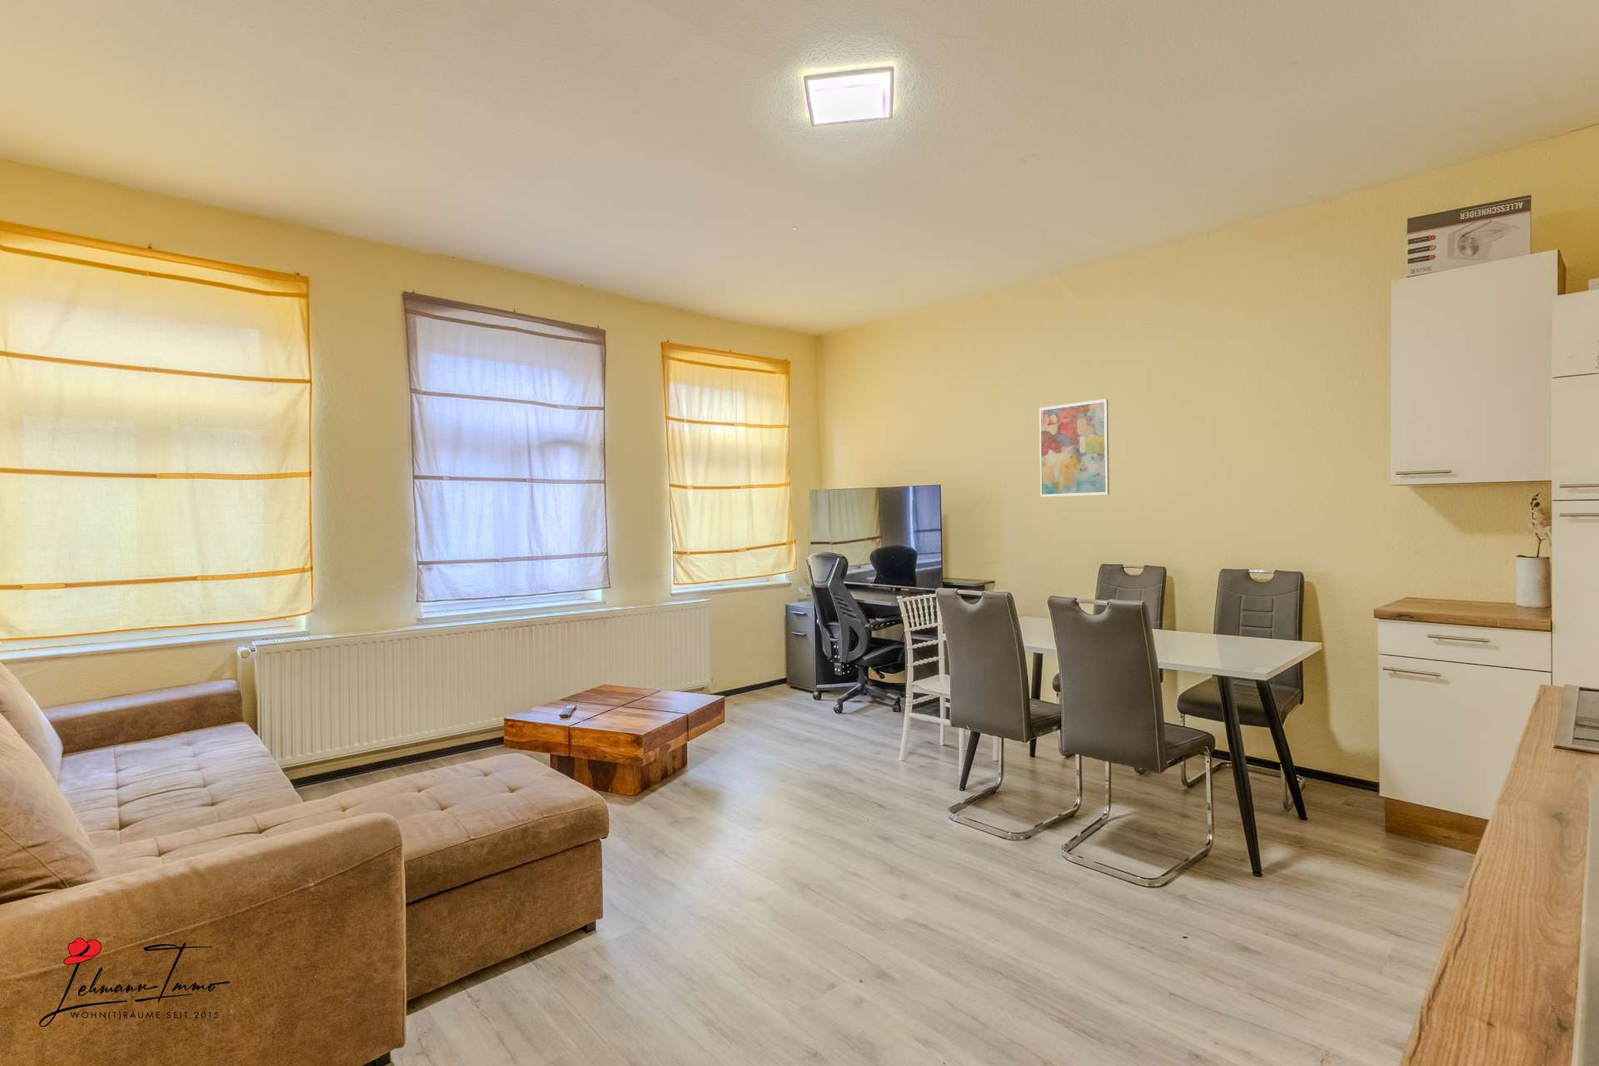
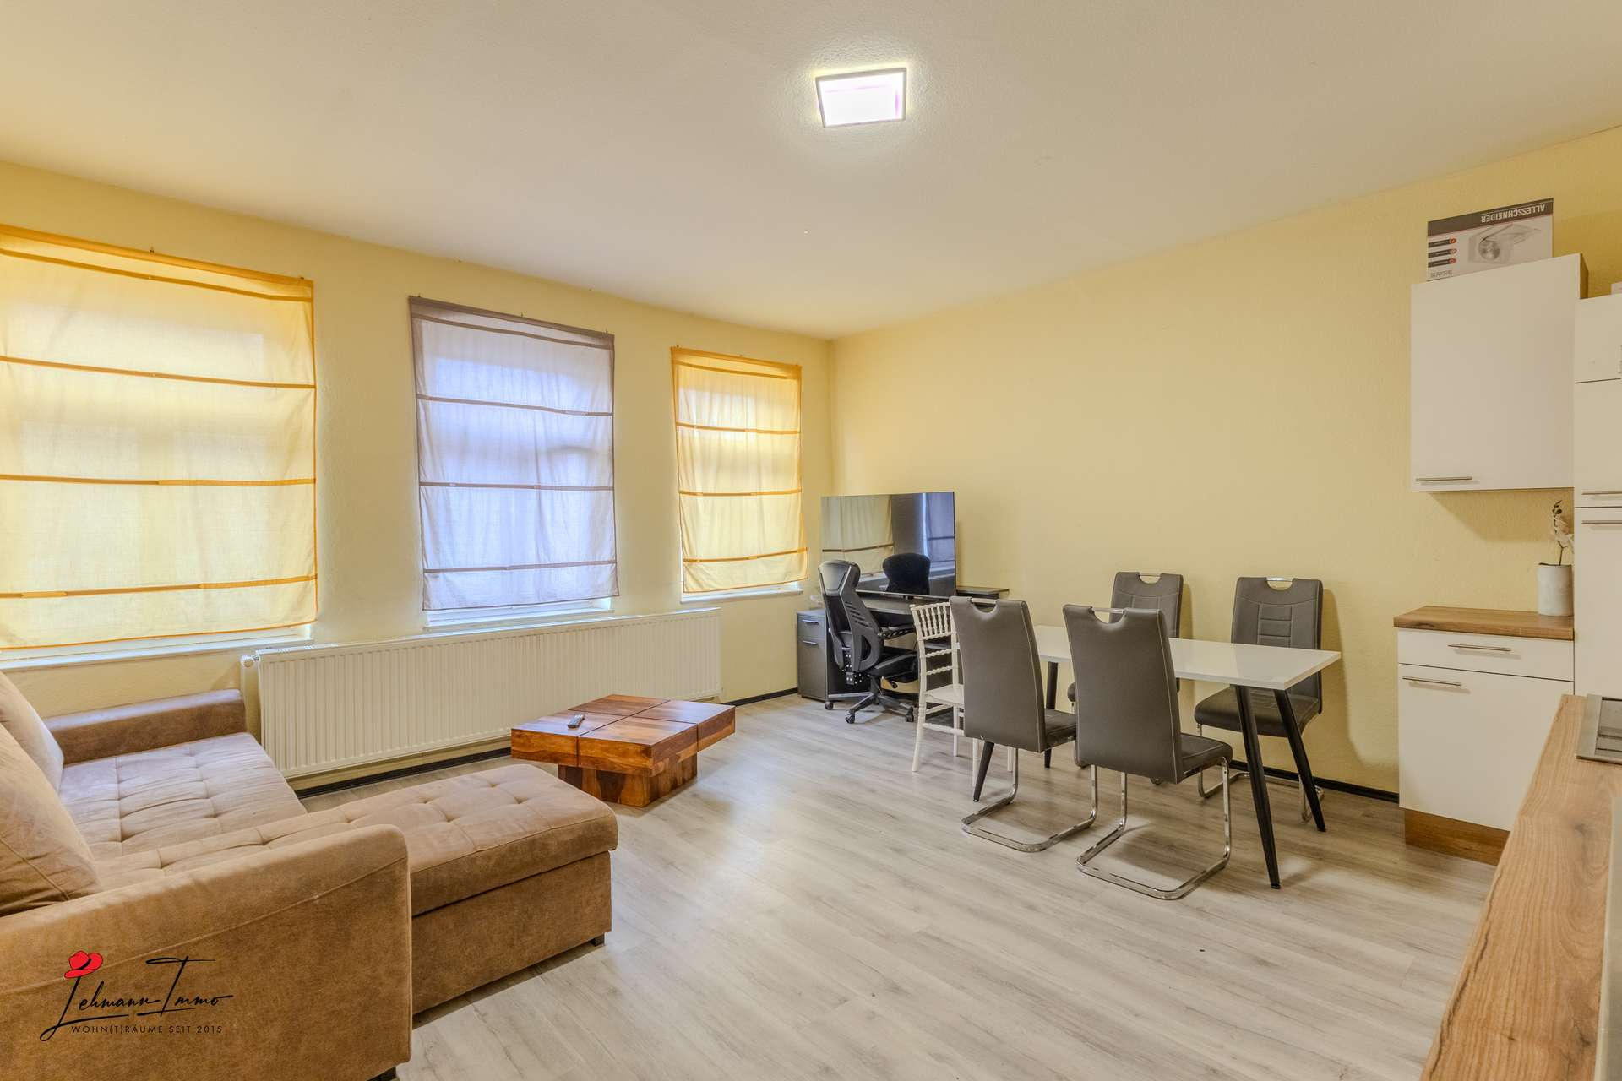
- wall art (1073, 450)
